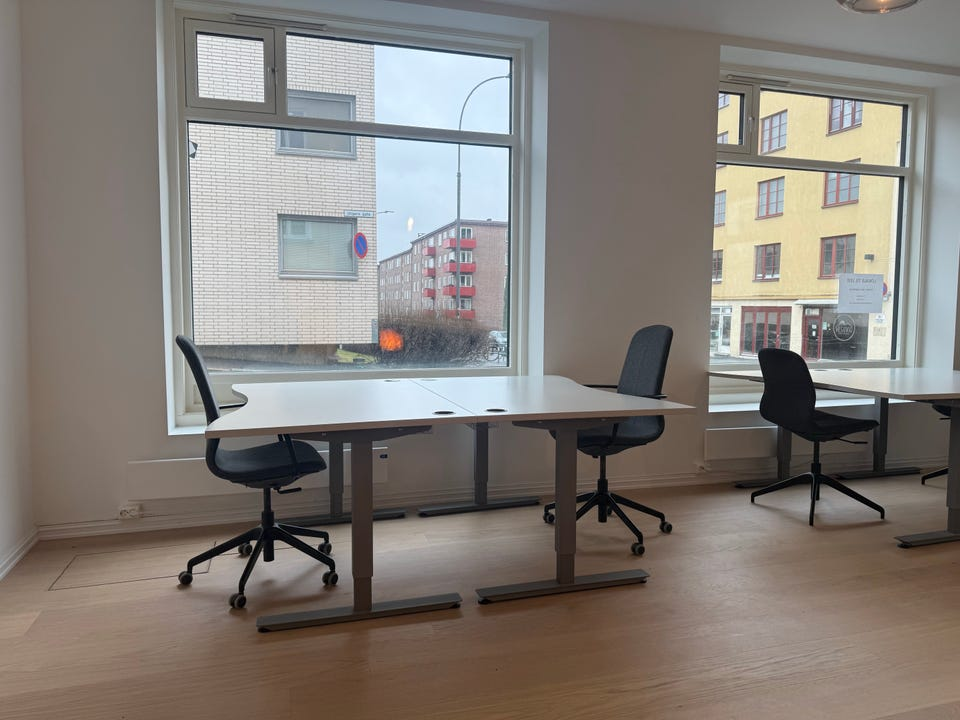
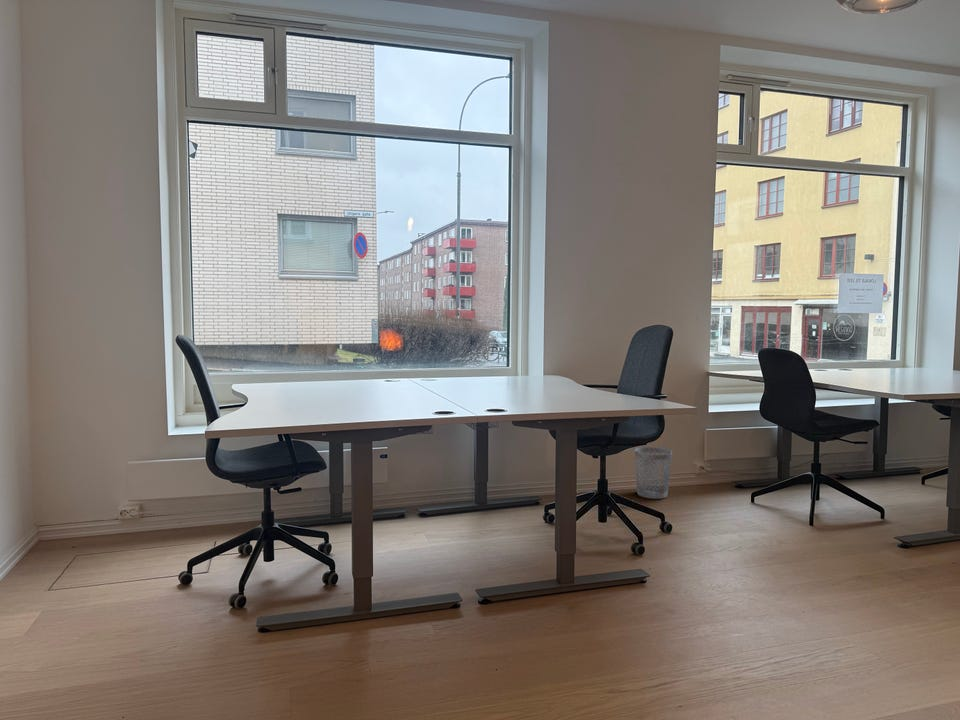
+ wastebasket (652, 472)
